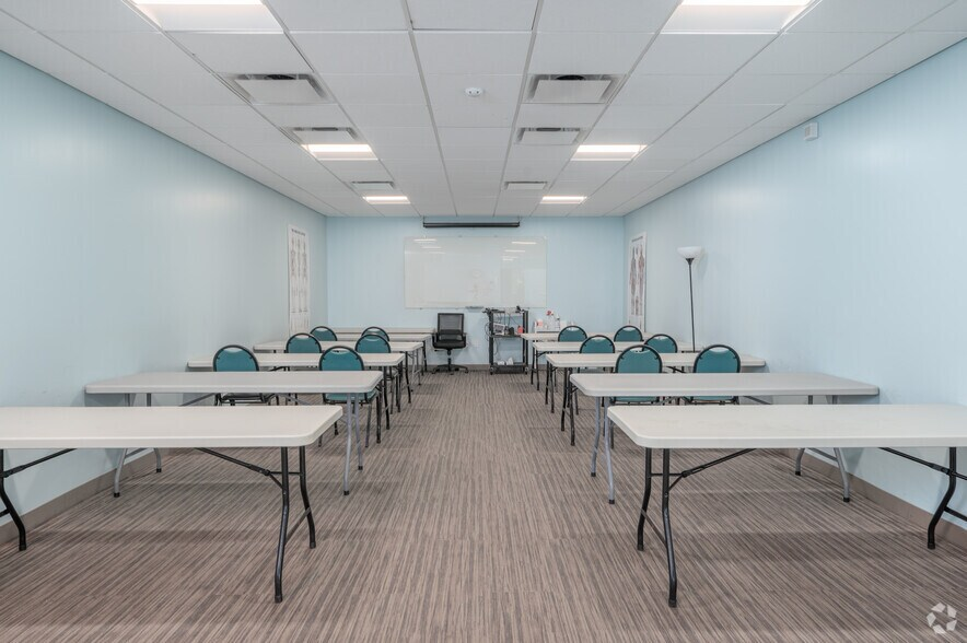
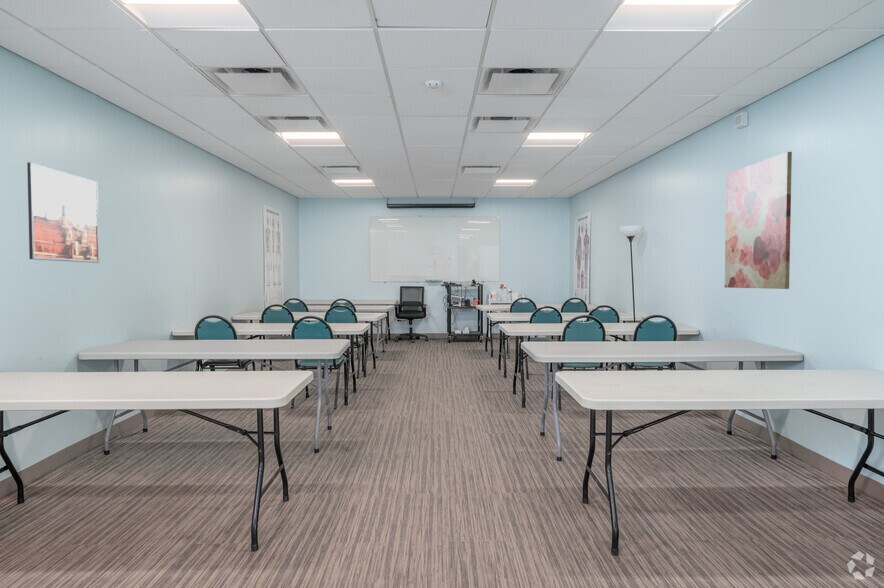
+ wall art (754, 226)
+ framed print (66, 217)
